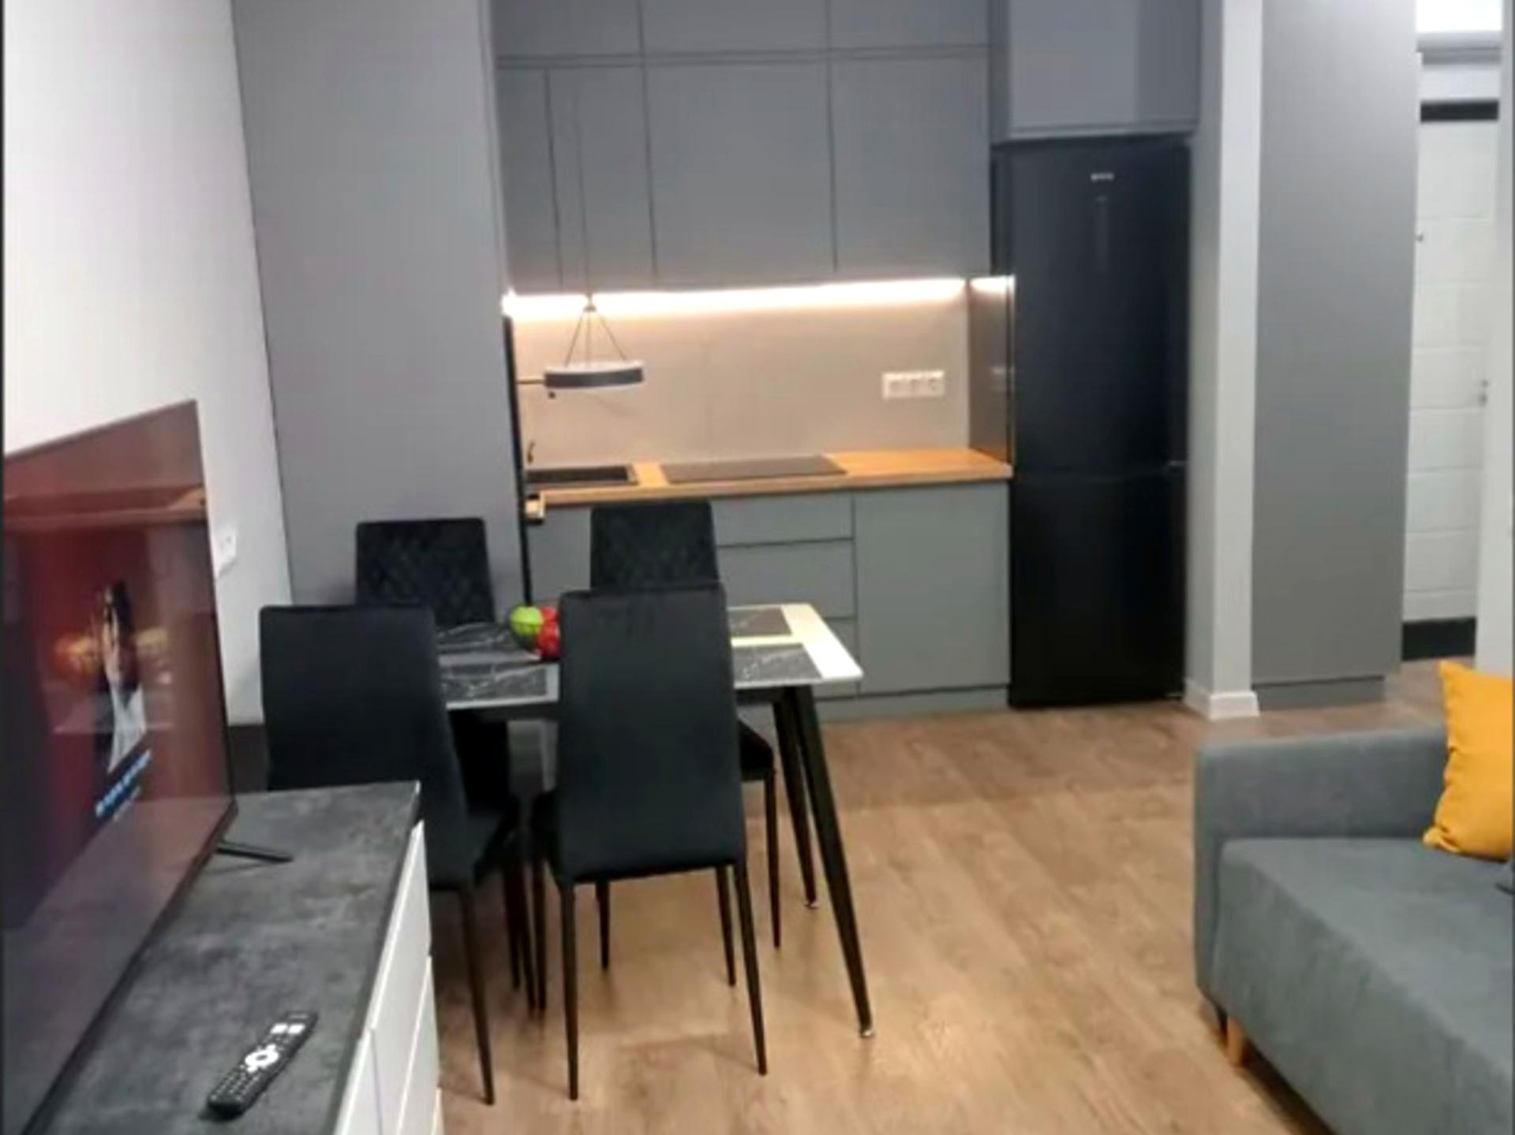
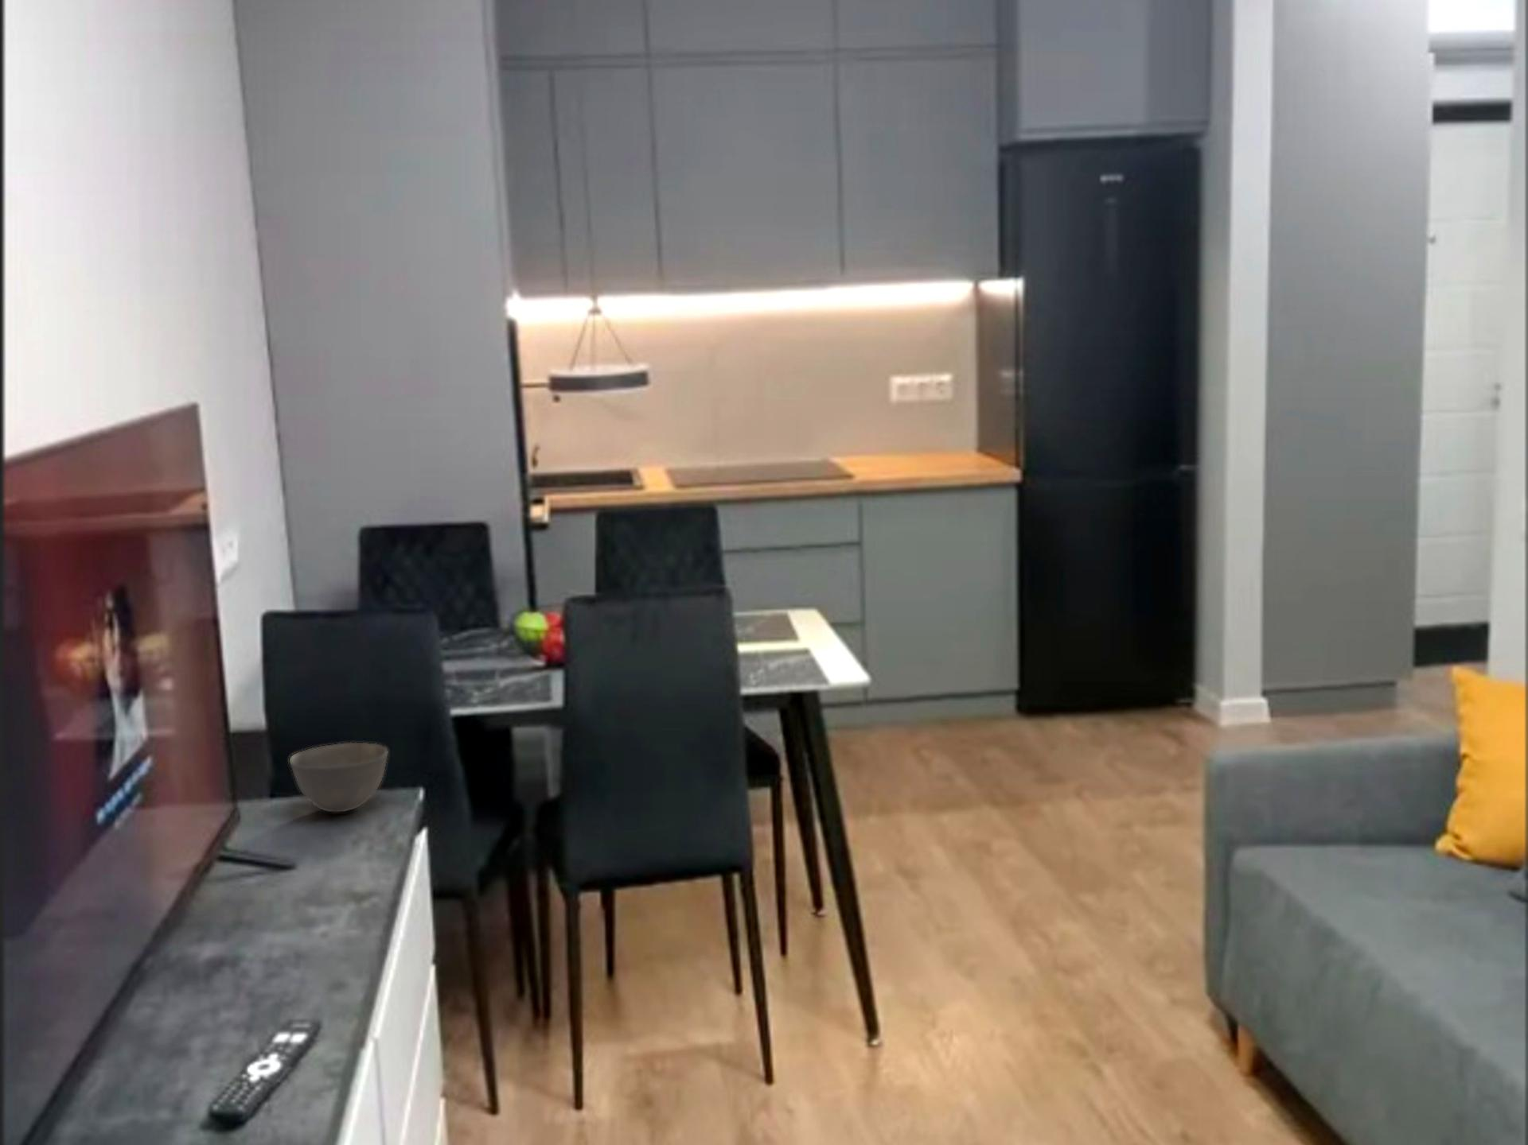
+ bowl (340, 781)
